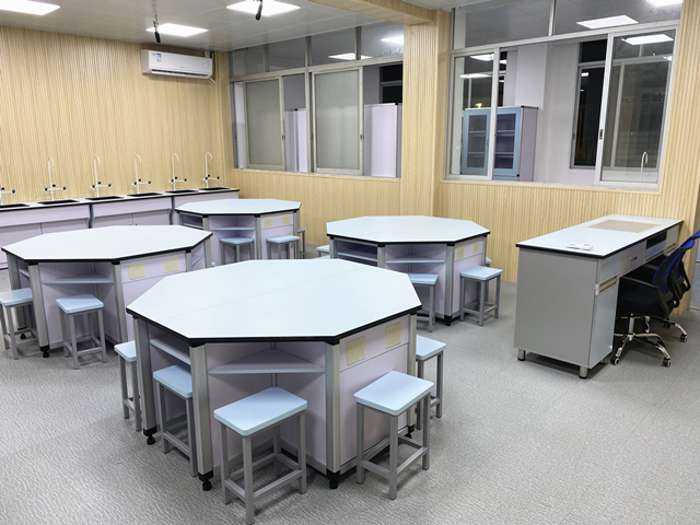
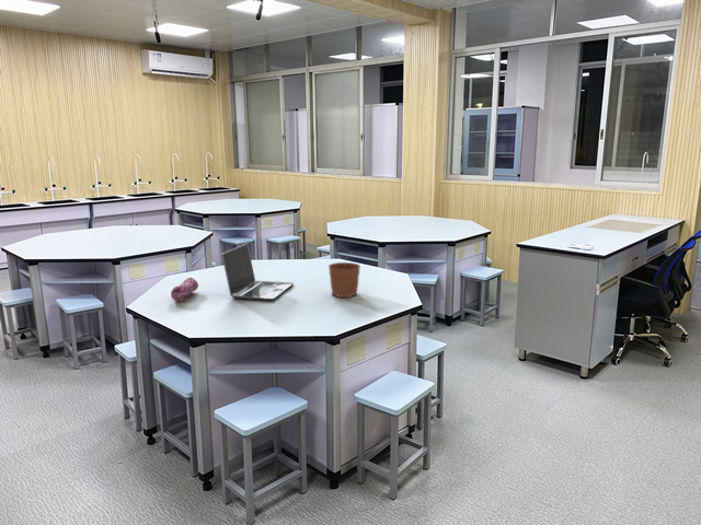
+ pencil case (185, 289)
+ plant pot (344, 272)
+ laptop (253, 272)
